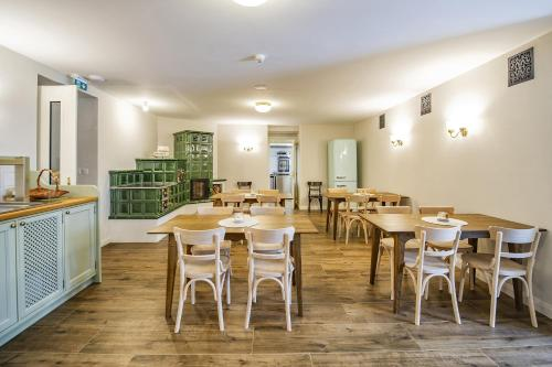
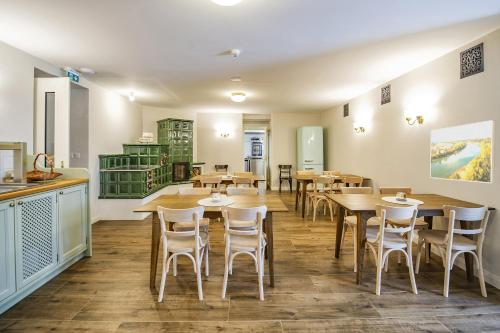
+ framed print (458, 153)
